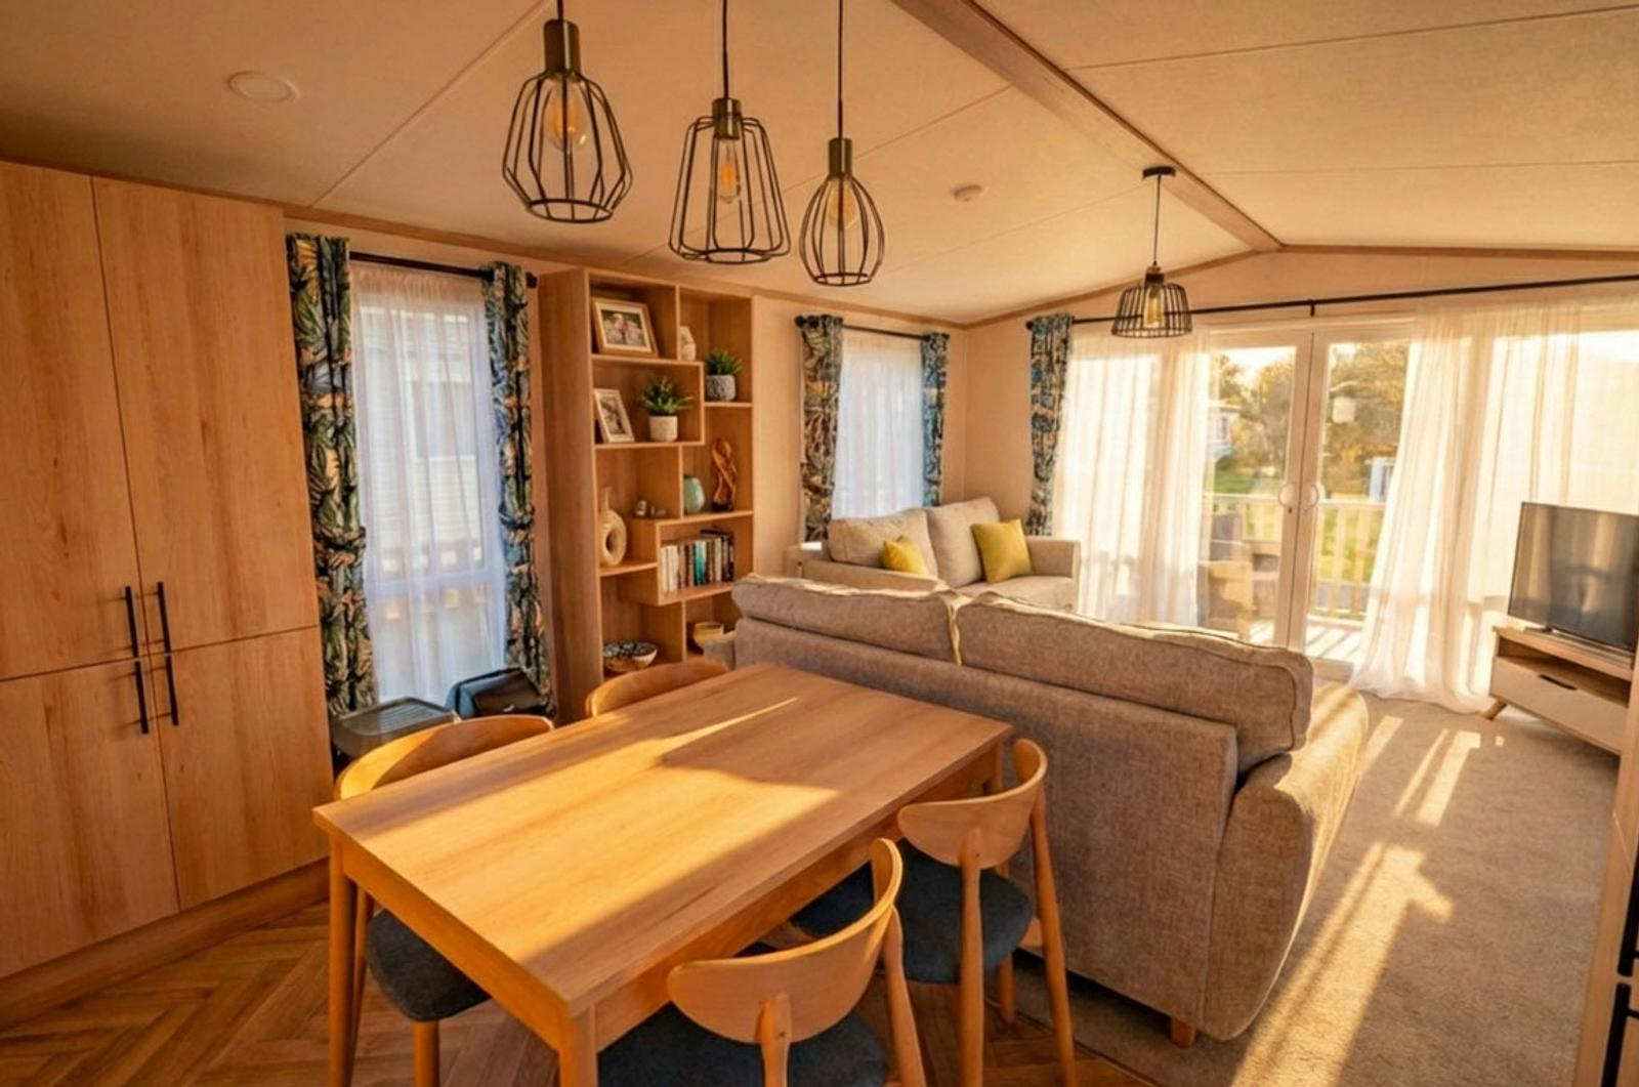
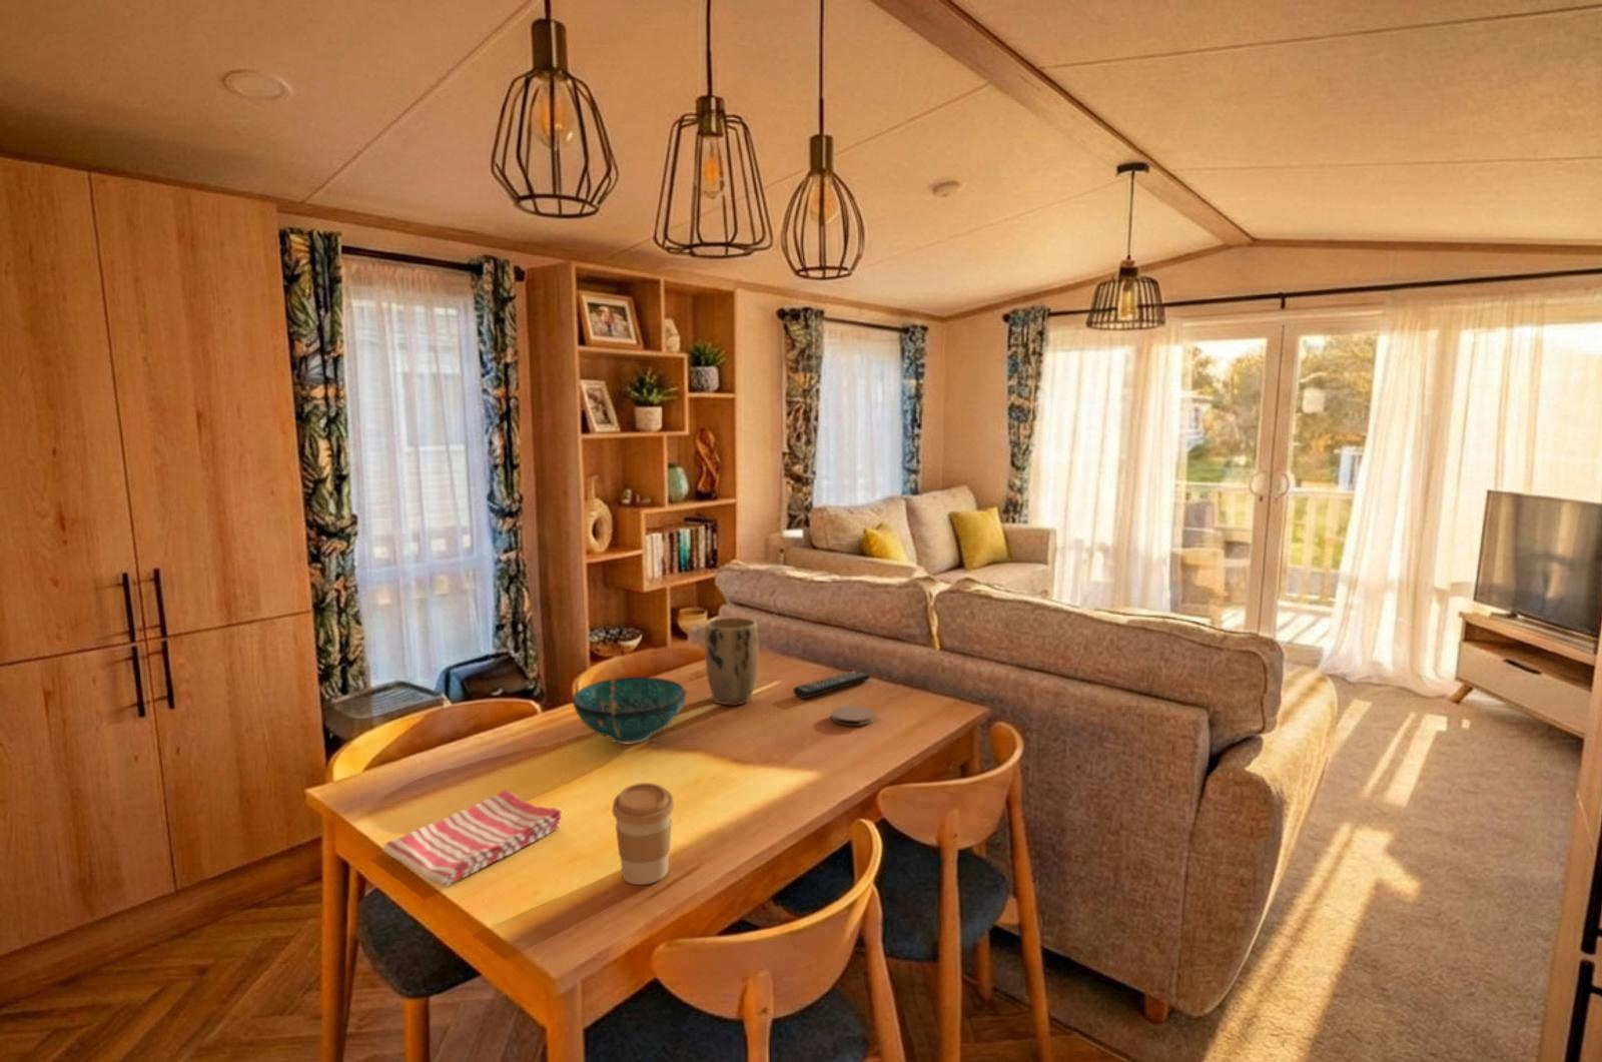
+ remote control (832, 684)
+ dish towel (474, 831)
+ coaster (853, 715)
+ decorative bowl (630, 715)
+ coffee cup (644, 832)
+ plant pot (730, 660)
